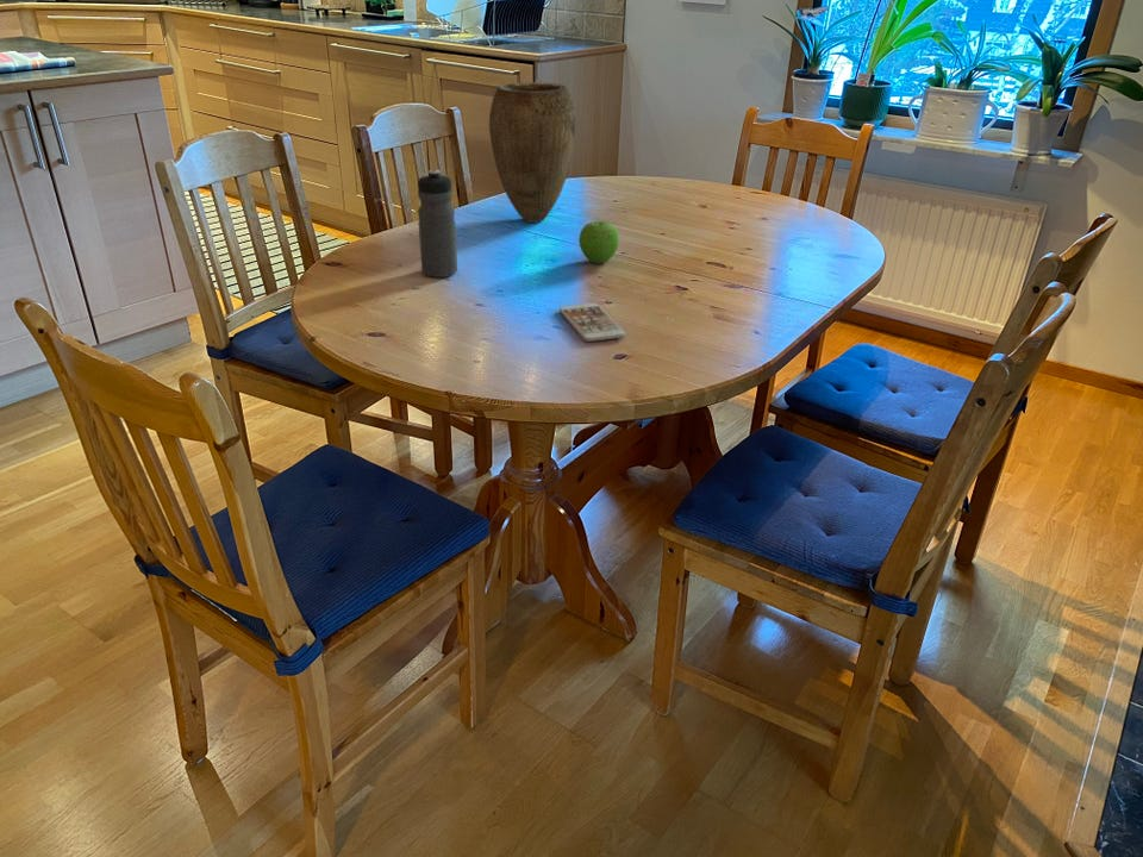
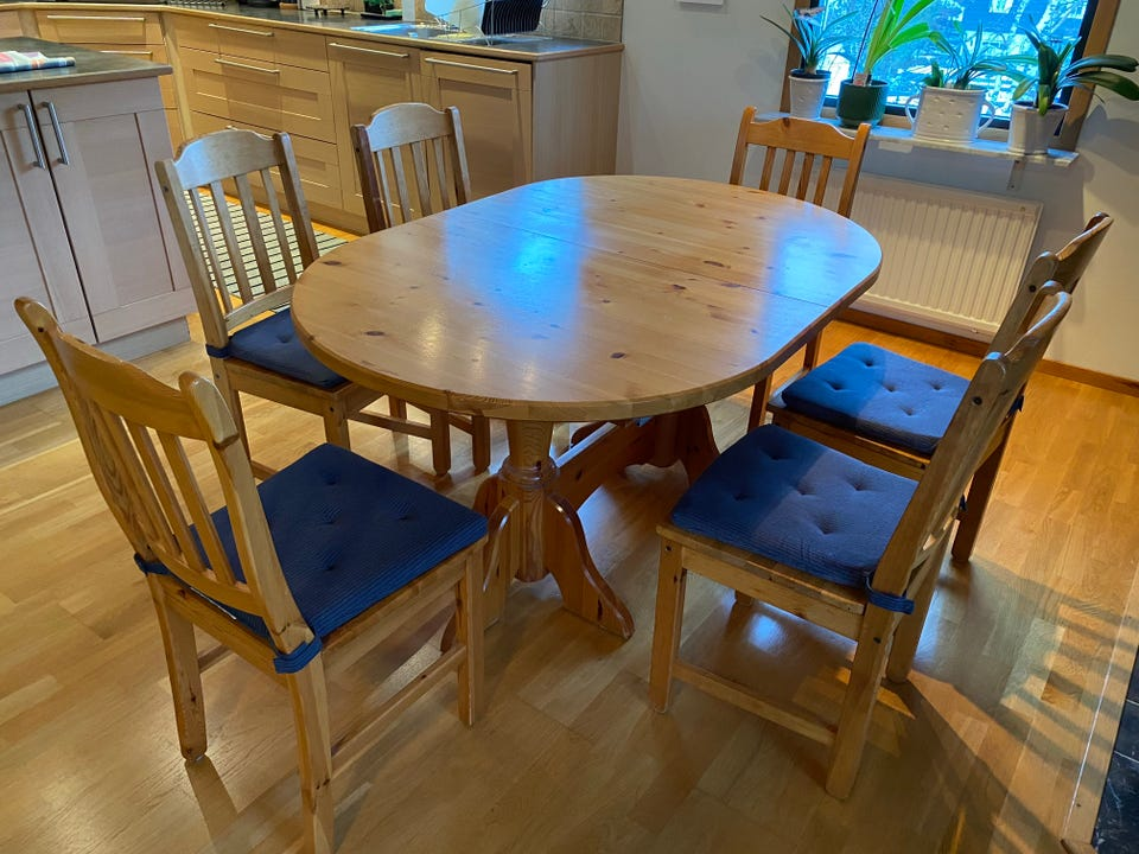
- fruit (599, 242)
- vase (532, 155)
- smartphone (591, 321)
- water bottle (437, 223)
